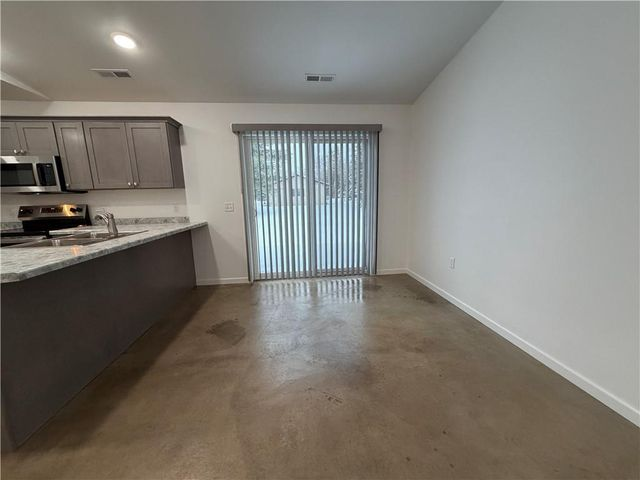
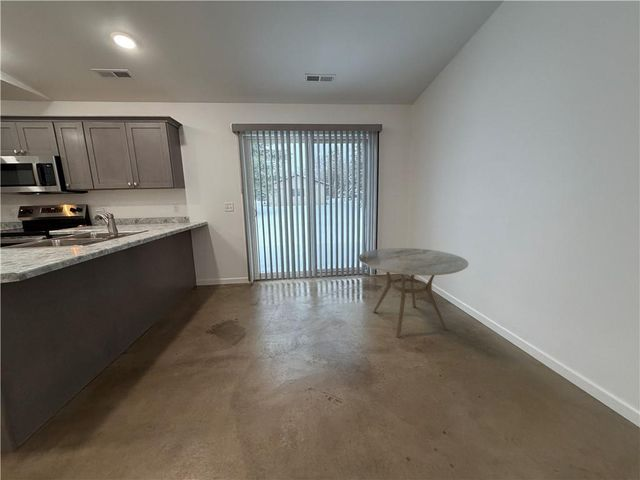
+ dining table (408, 289)
